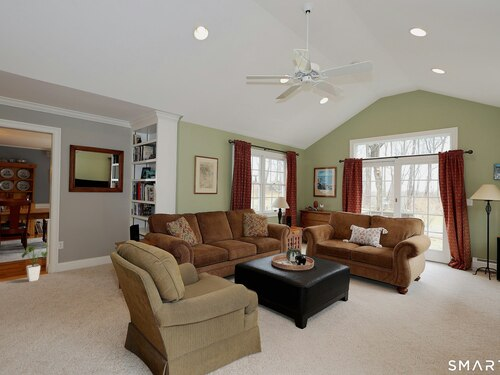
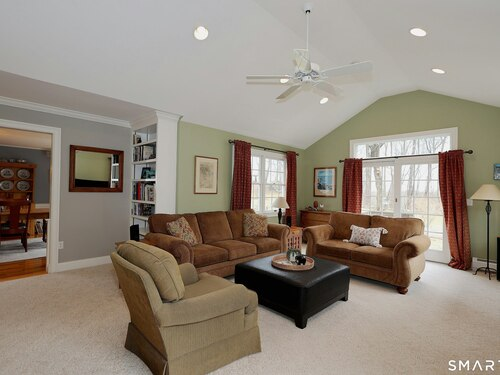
- house plant (36, 260)
